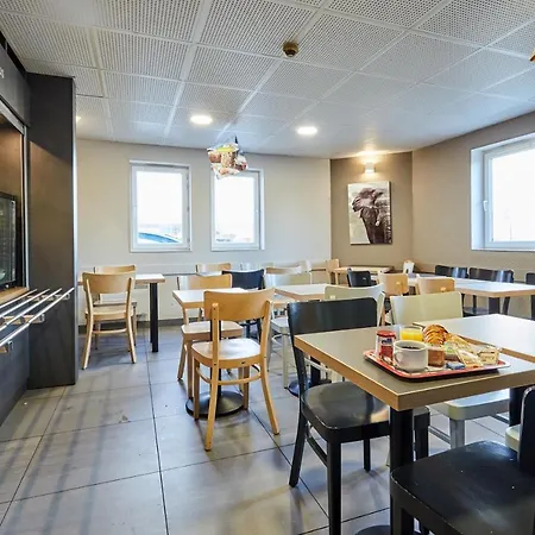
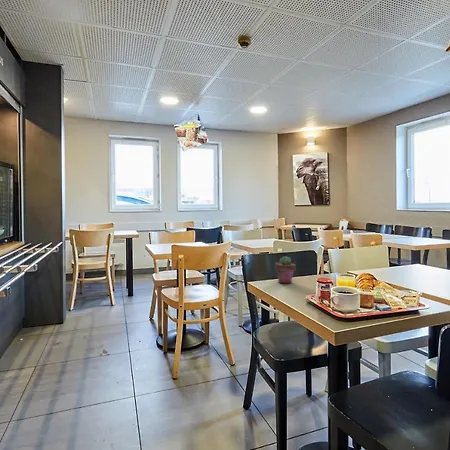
+ potted succulent (285, 269)
